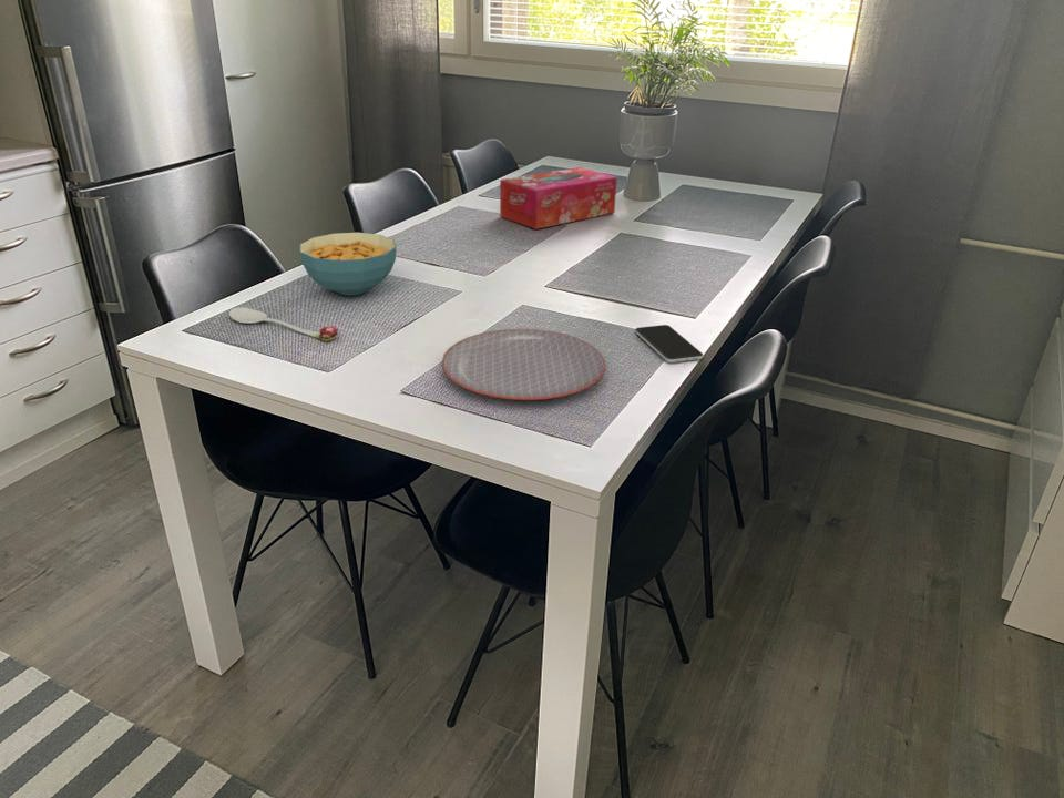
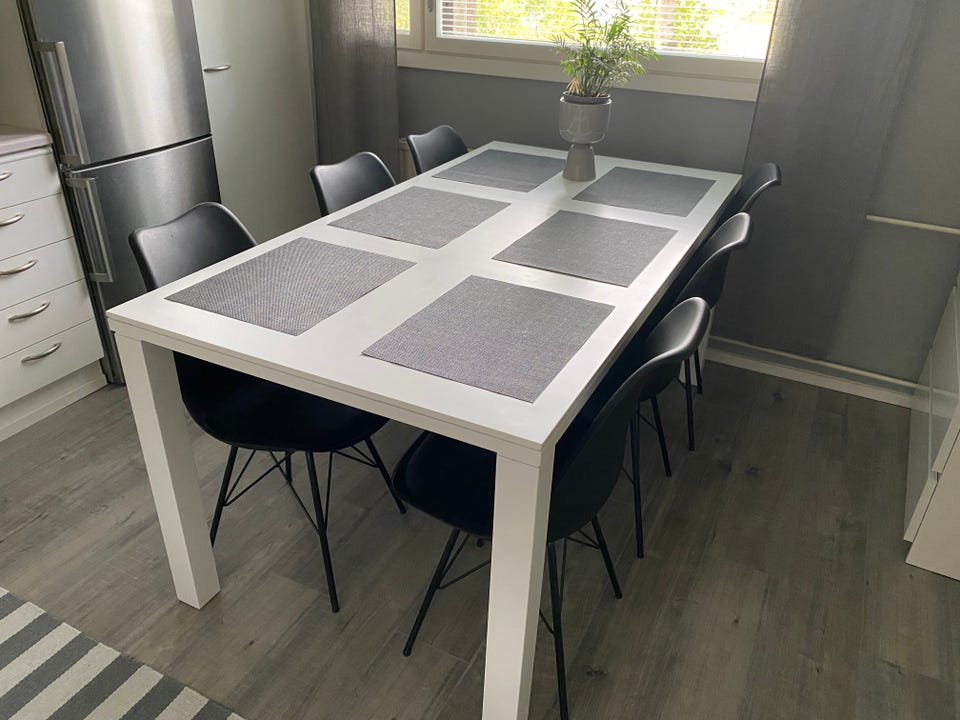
- plate (523, 366)
- spoon (283, 321)
- smartphone (667, 342)
- tissue box (559, 196)
- cereal bowl (349, 268)
